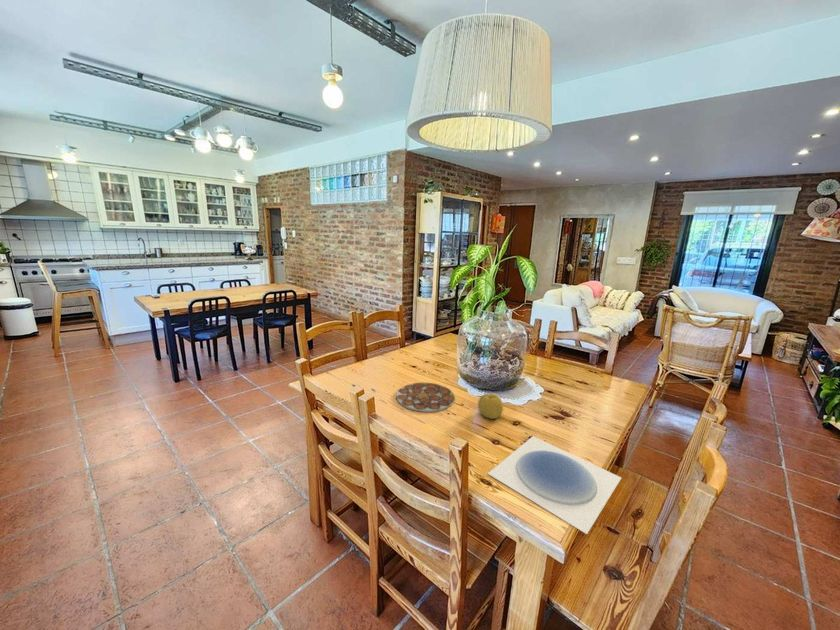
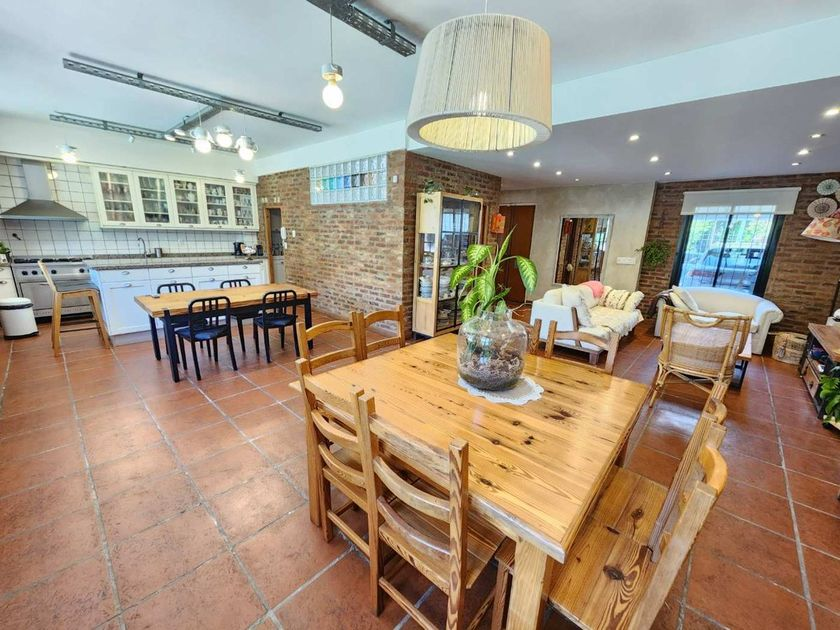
- fruit (490, 405)
- plate (425, 396)
- plate (555, 471)
